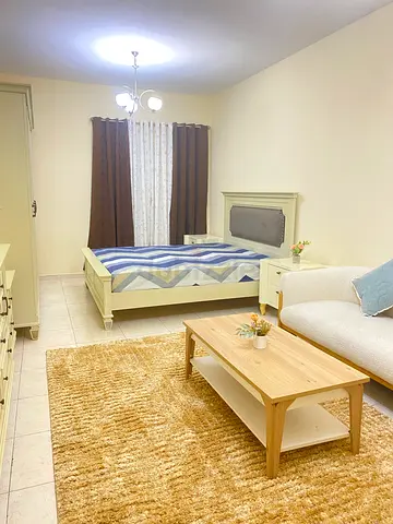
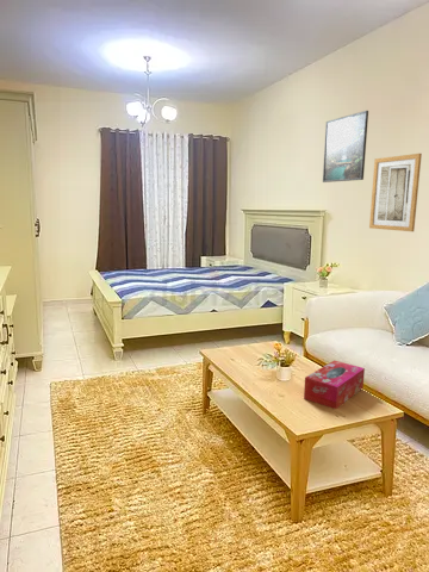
+ tissue box (335, 383)
+ wall art (393, 193)
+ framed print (343, 149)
